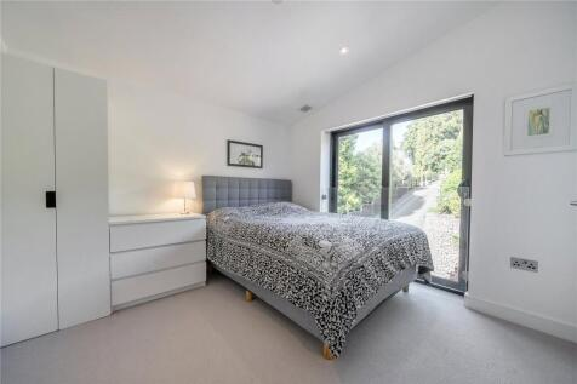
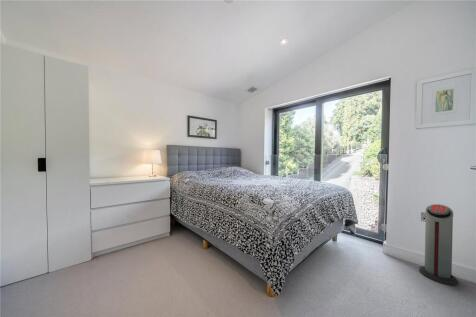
+ air purifier (438, 240)
